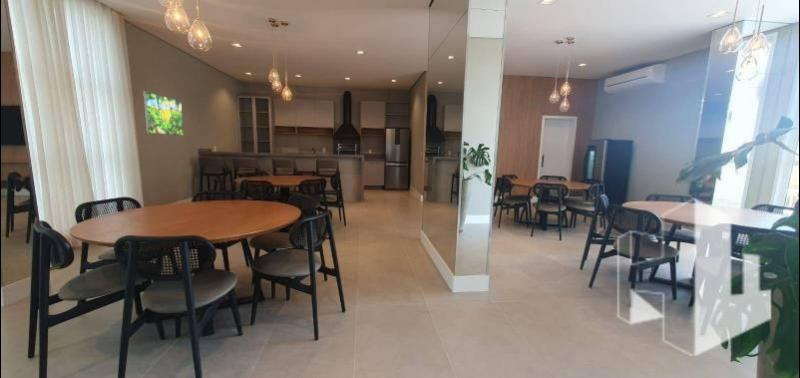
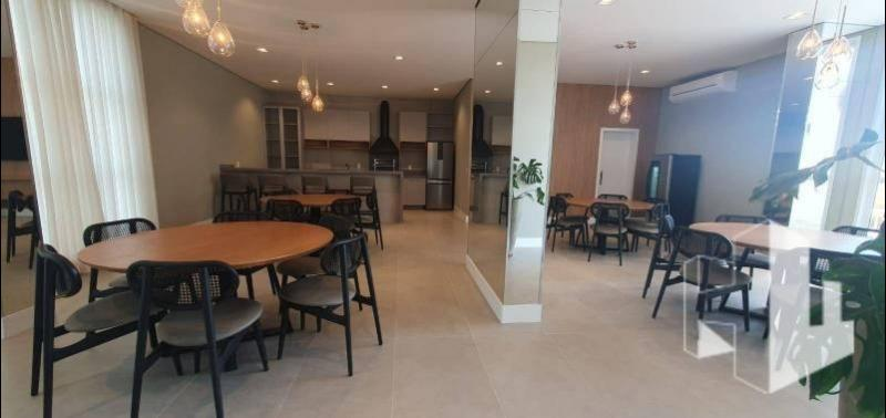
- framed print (165, 115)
